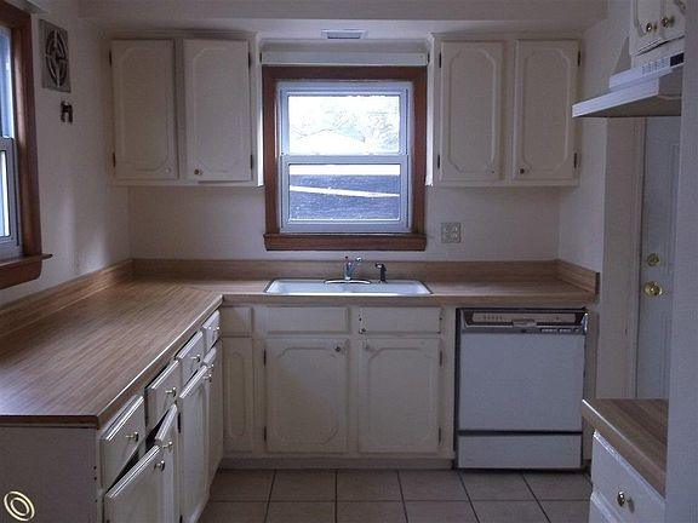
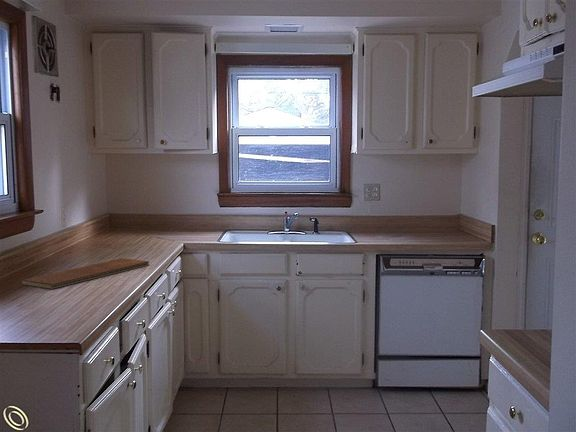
+ chopping board (90, 271)
